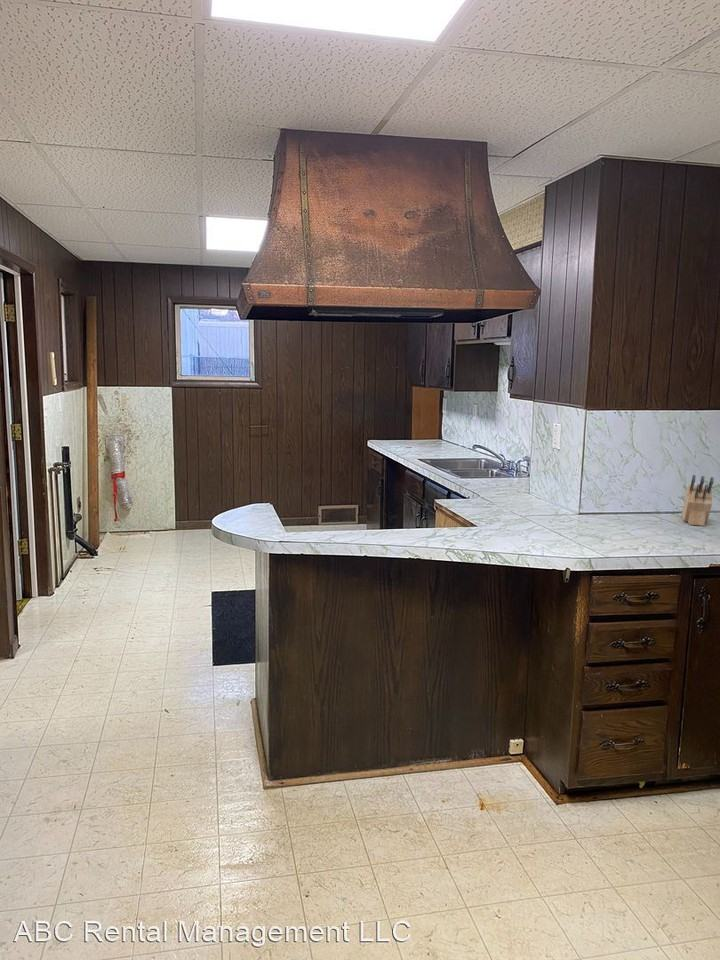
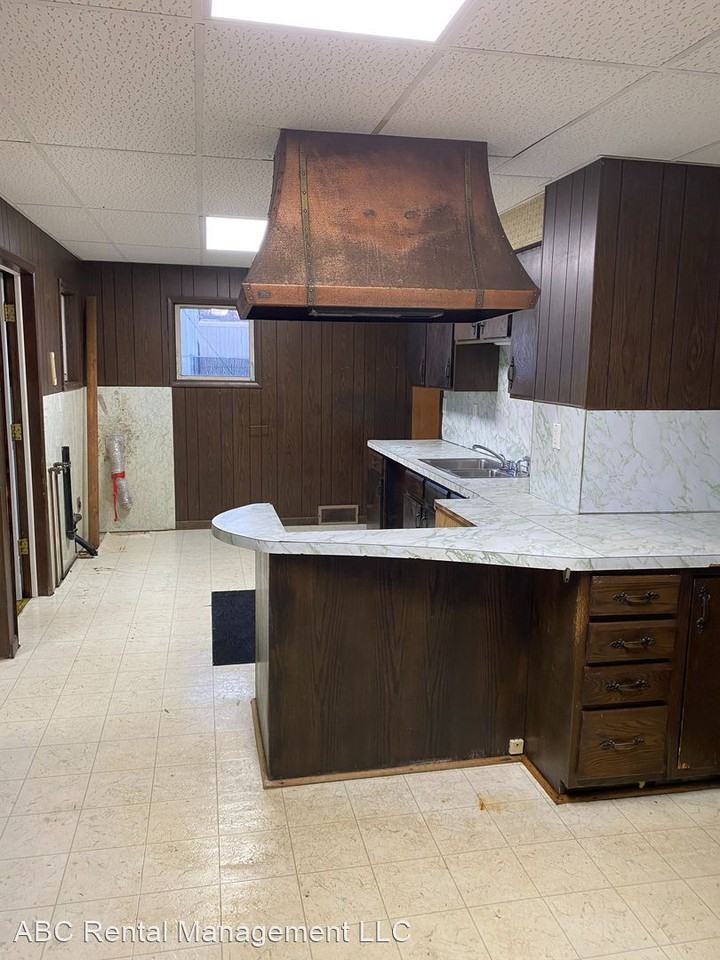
- knife block (697, 497)
